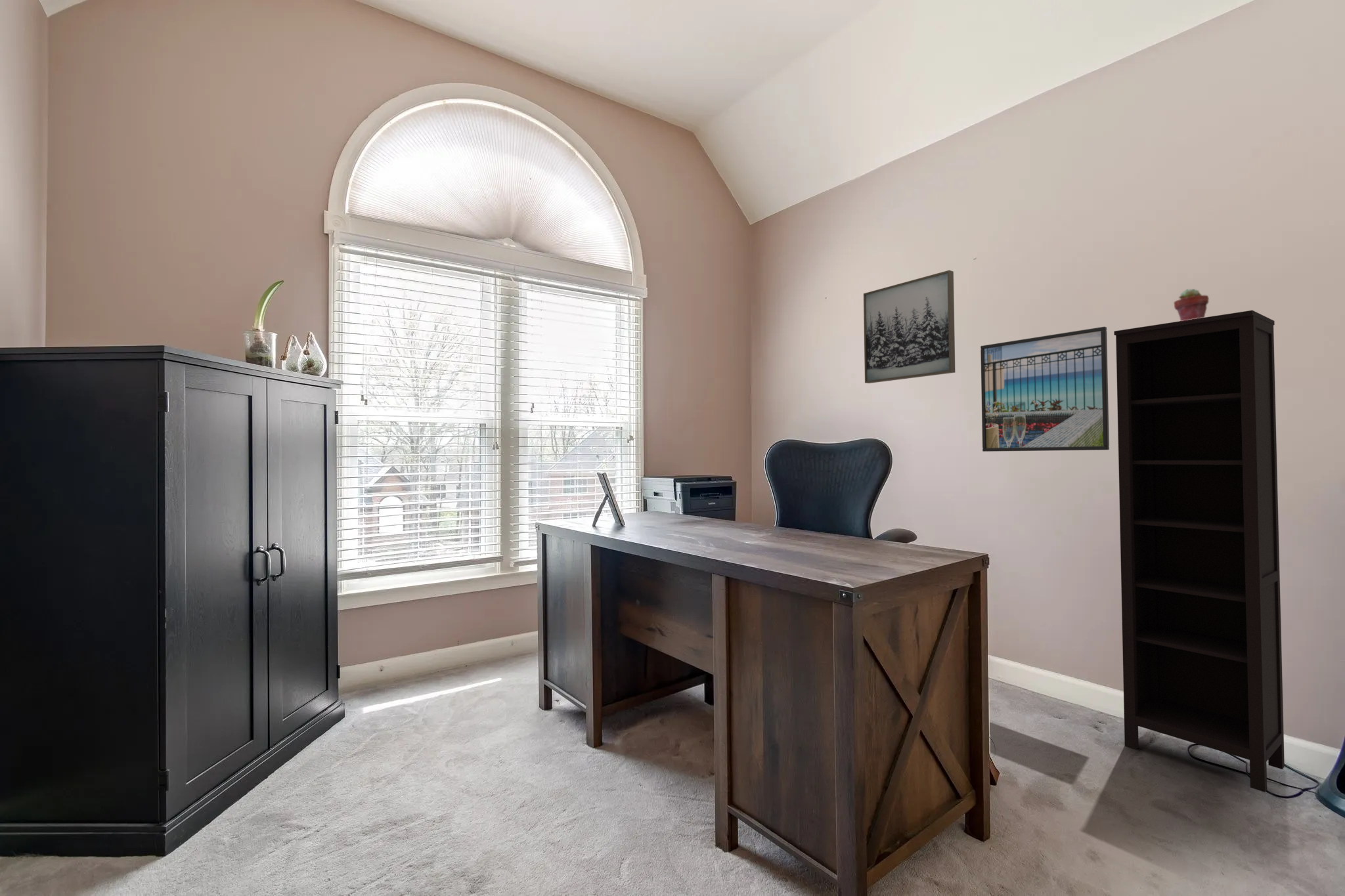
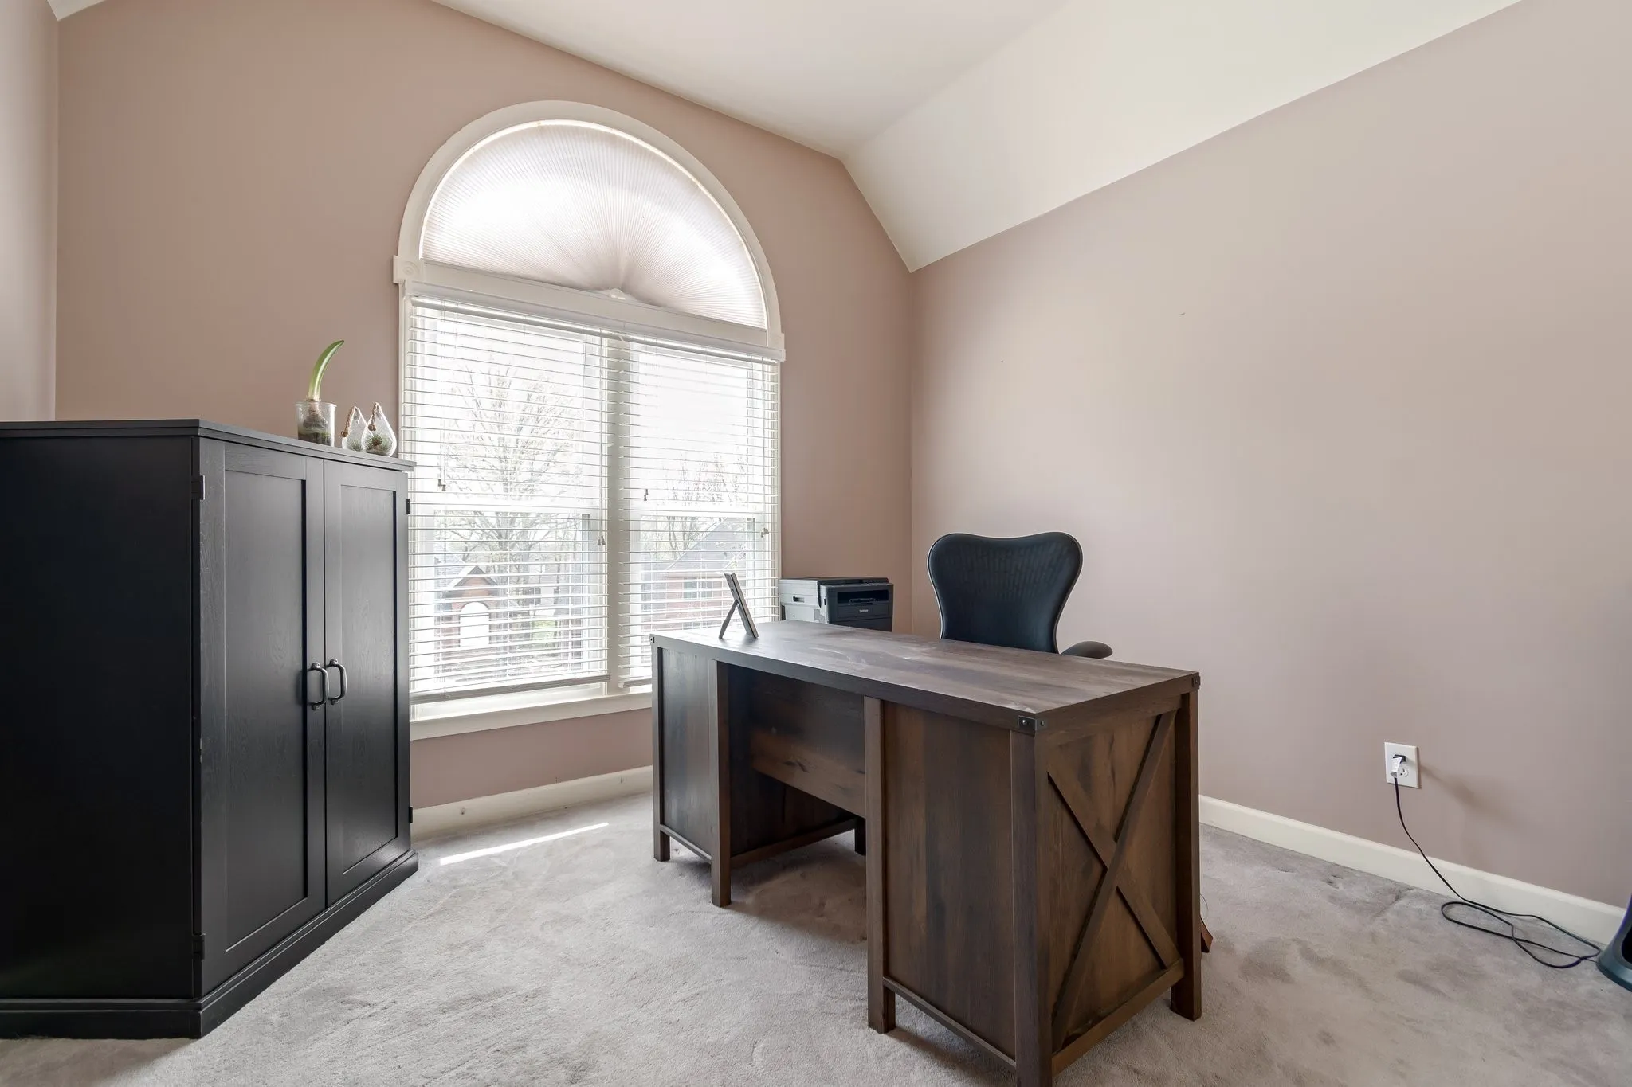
- wall art (906, 330)
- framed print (1040, 394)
- potted succulent (1191, 305)
- bookcase (1196, 540)
